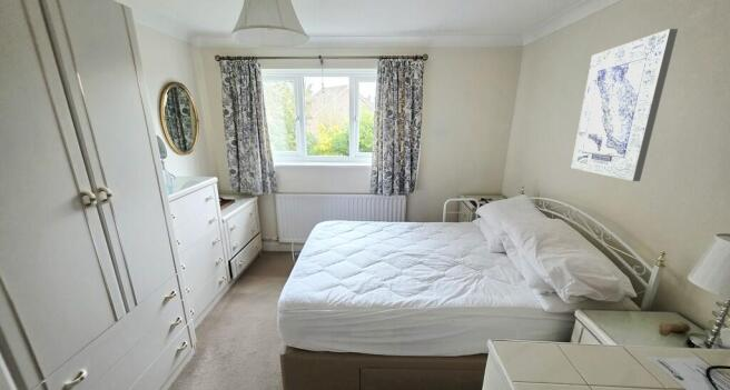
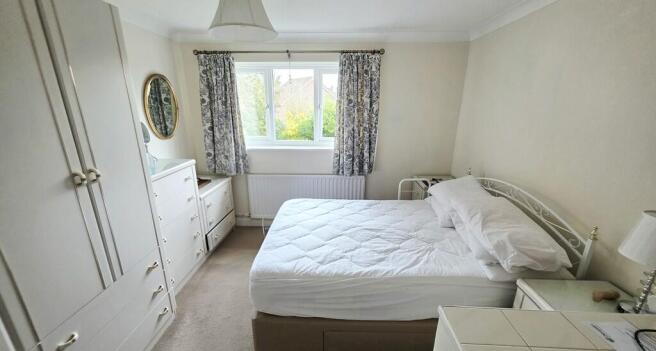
- wall art (613, 112)
